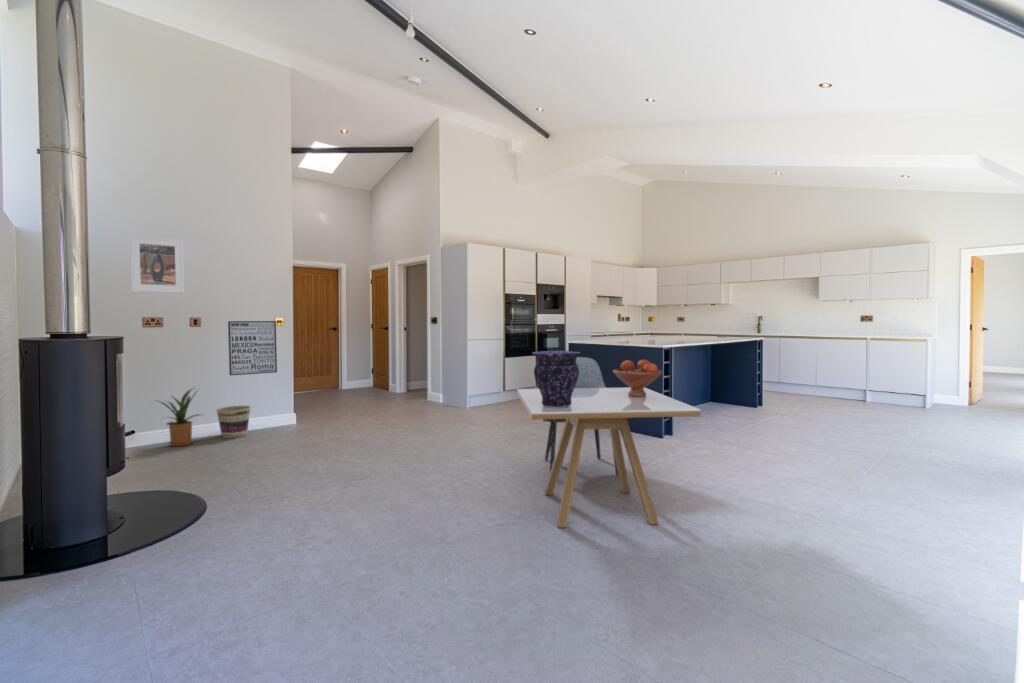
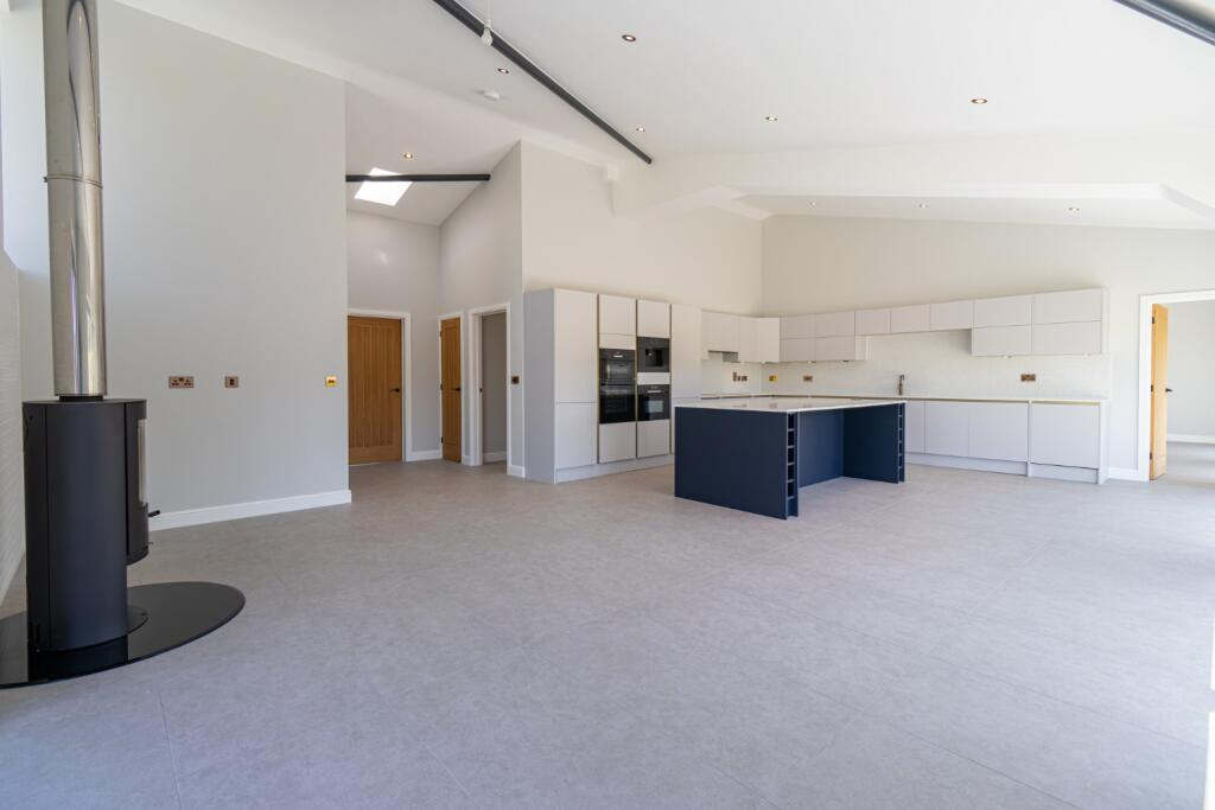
- basket (234, 421)
- dining chair (565, 419)
- wall art (253, 347)
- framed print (157, 264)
- vase (556, 378)
- fruit bowl (637, 377)
- house plant (178, 416)
- dining table (580, 450)
